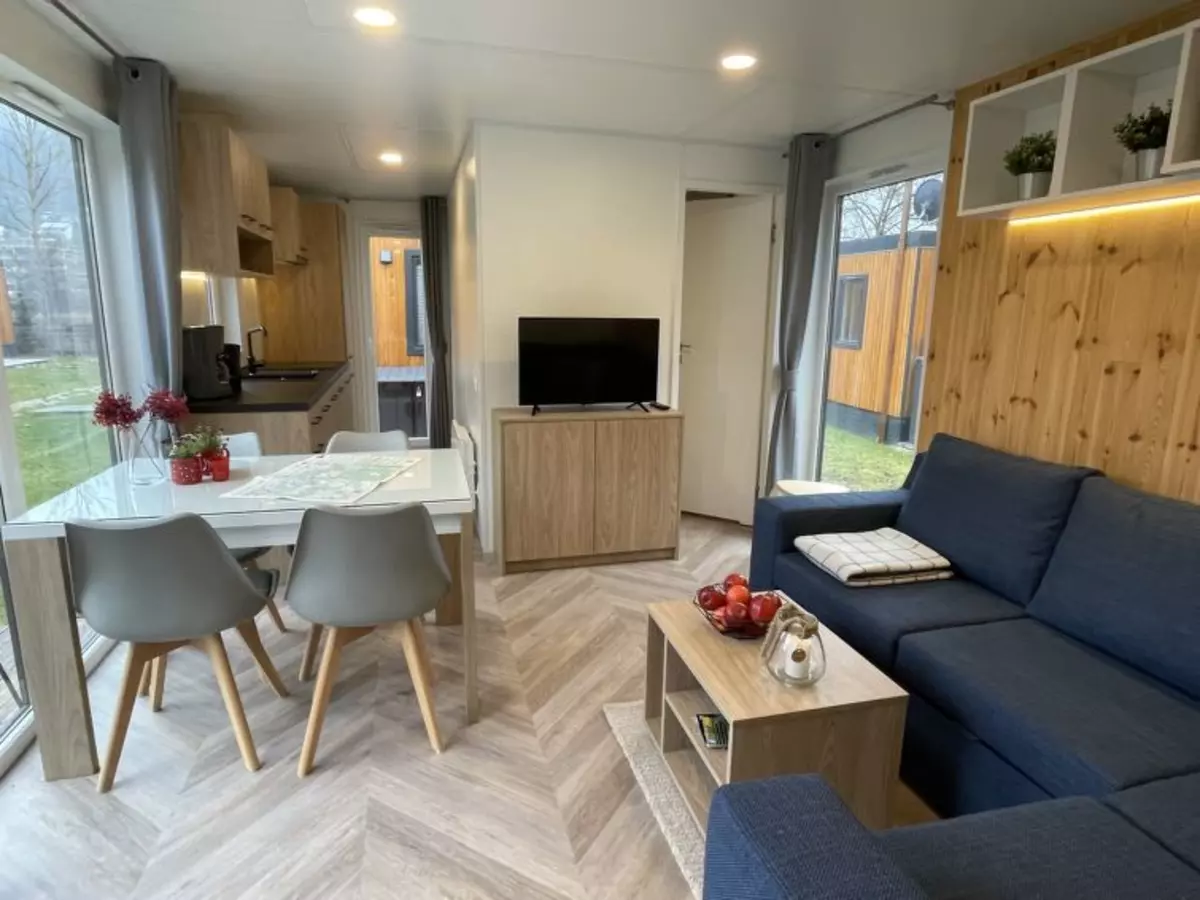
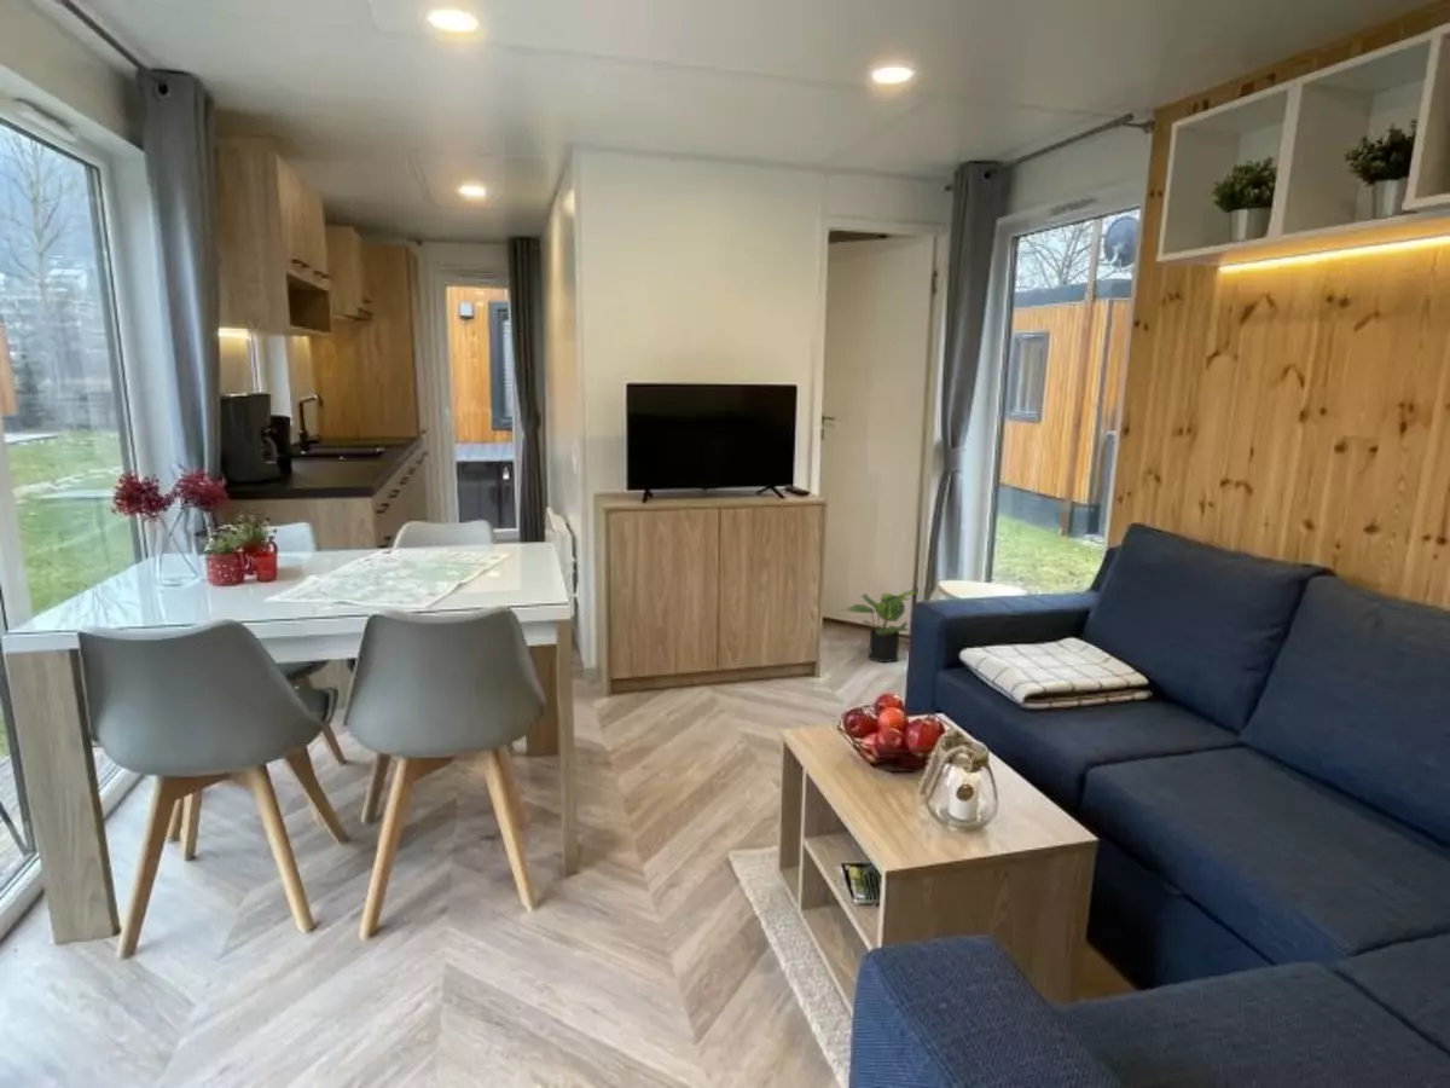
+ potted plant (883, 623)
